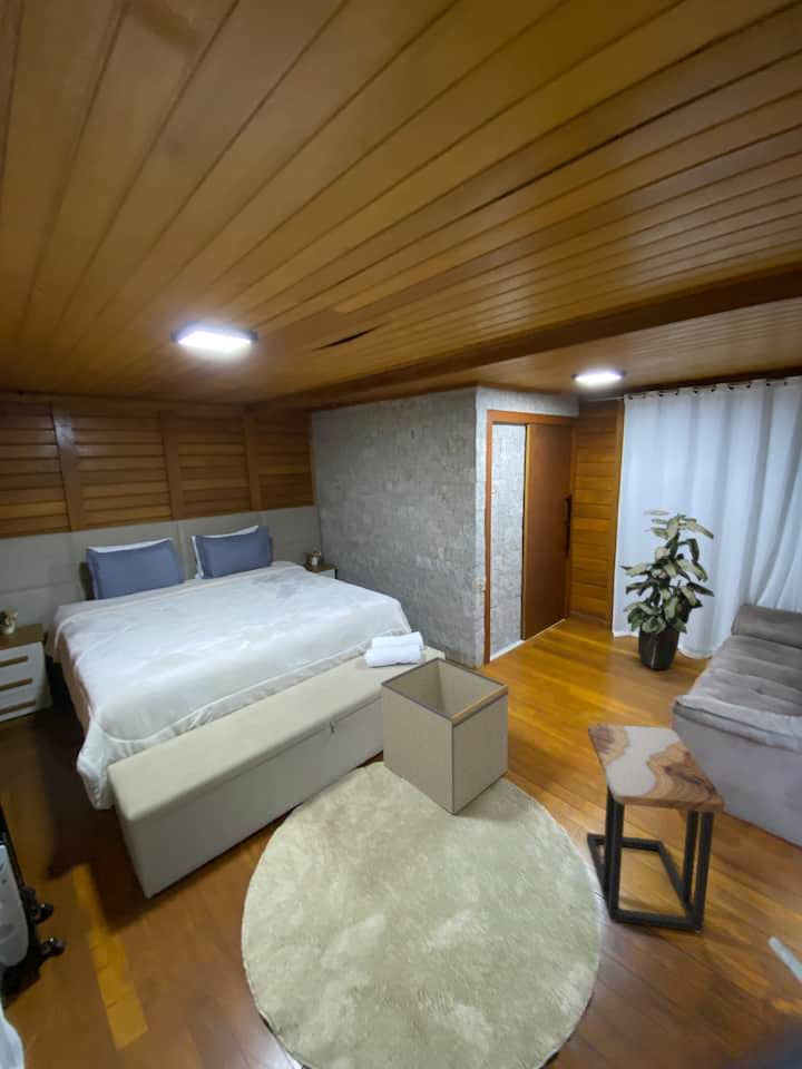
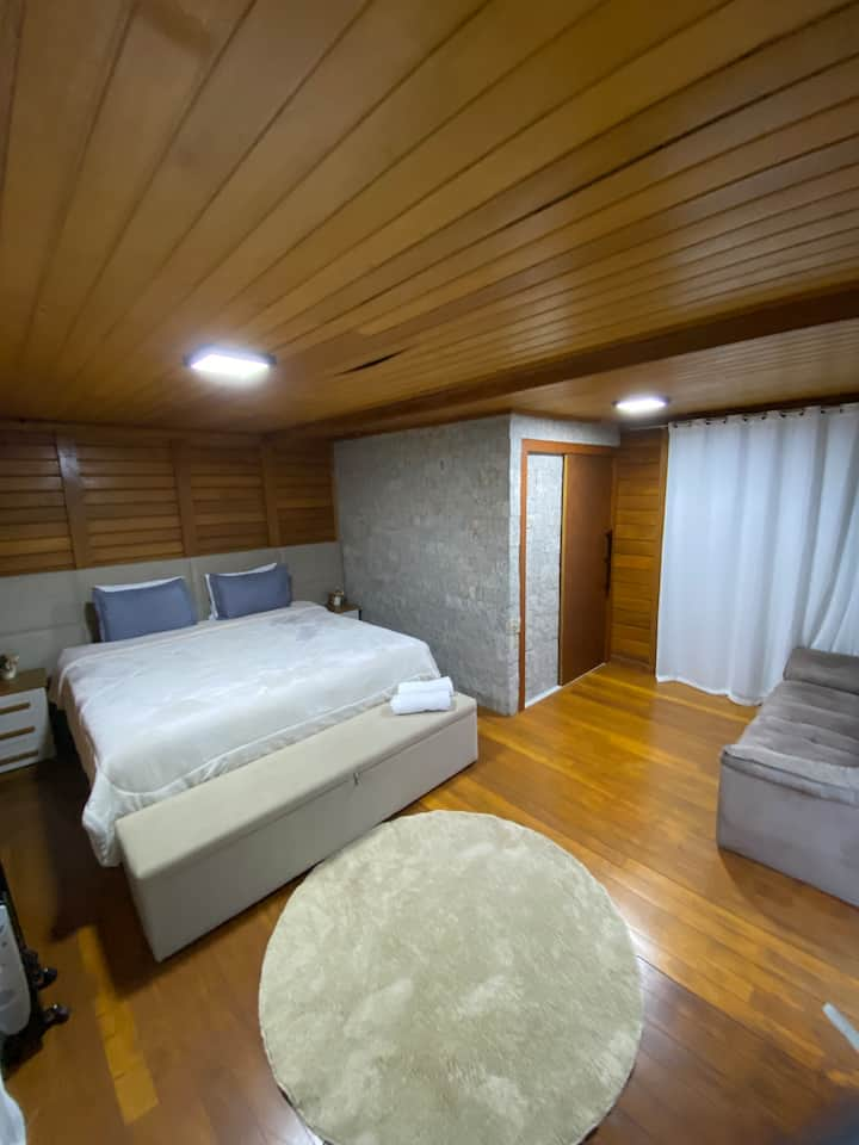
- side table (643, 838)
- storage bin (444, 726)
- indoor plant (662, 588)
